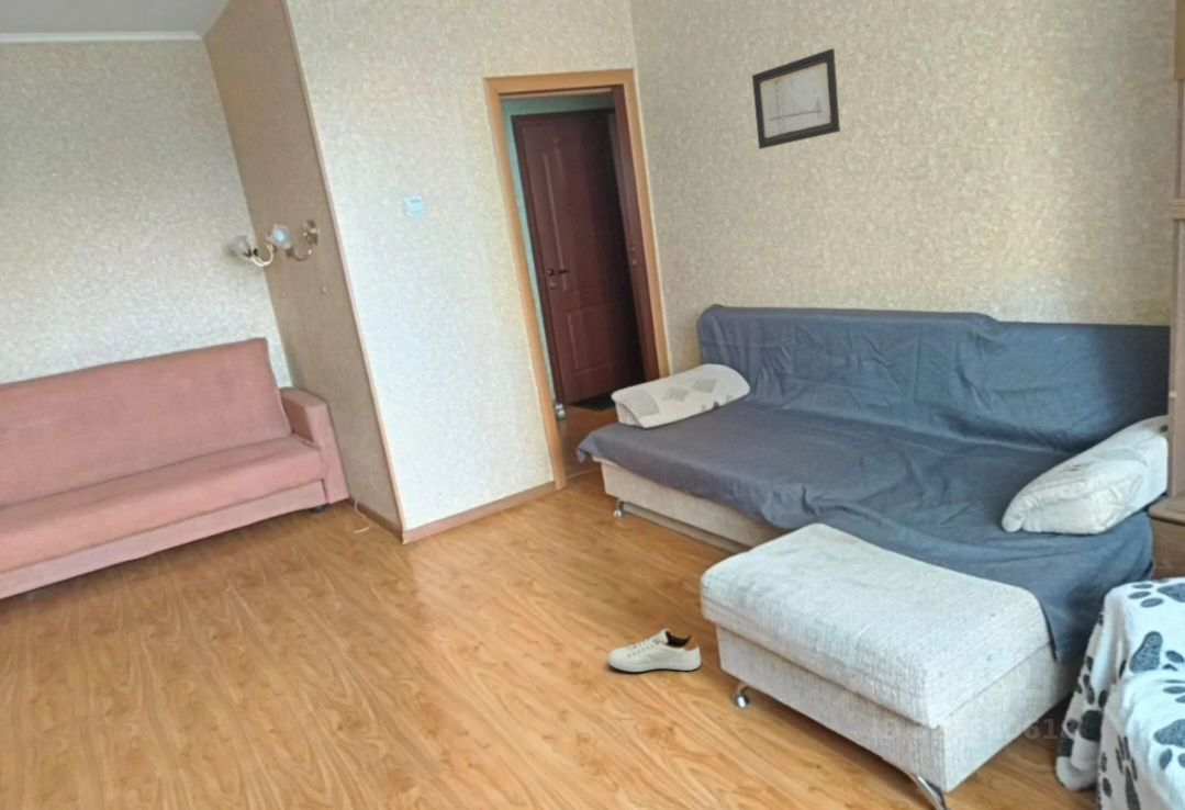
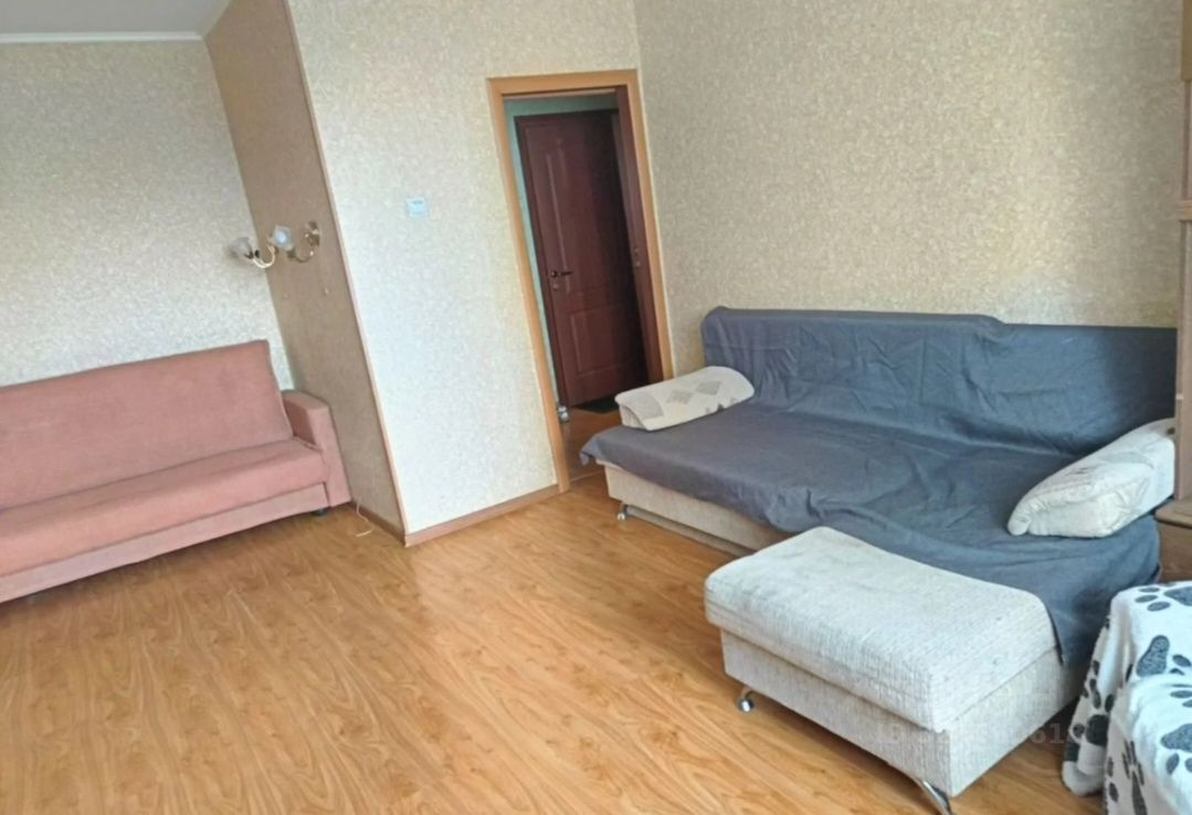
- shoe (652, 646)
- wall art (794, 102)
